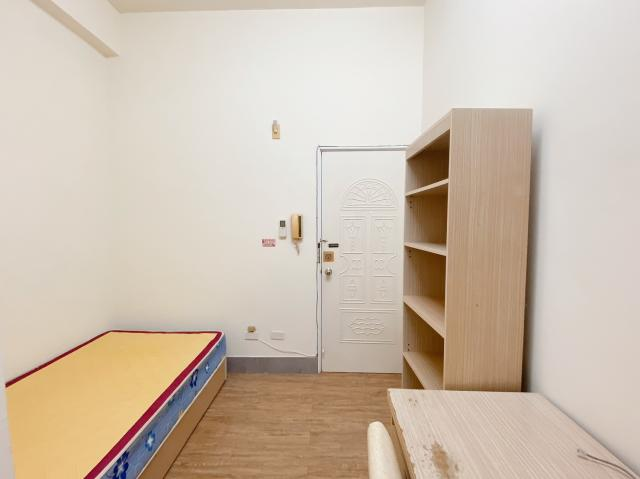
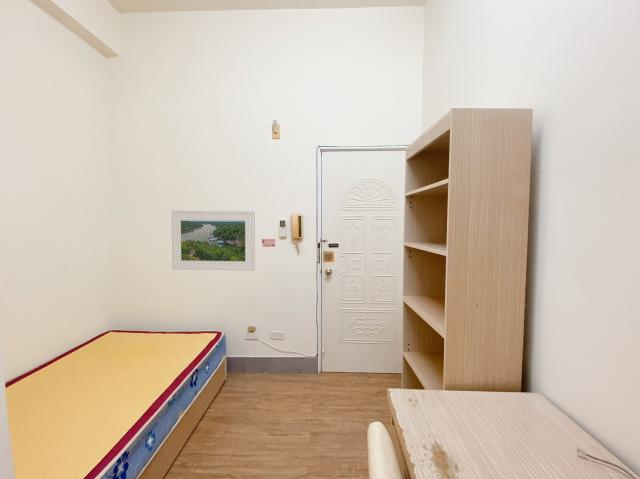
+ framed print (213, 240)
